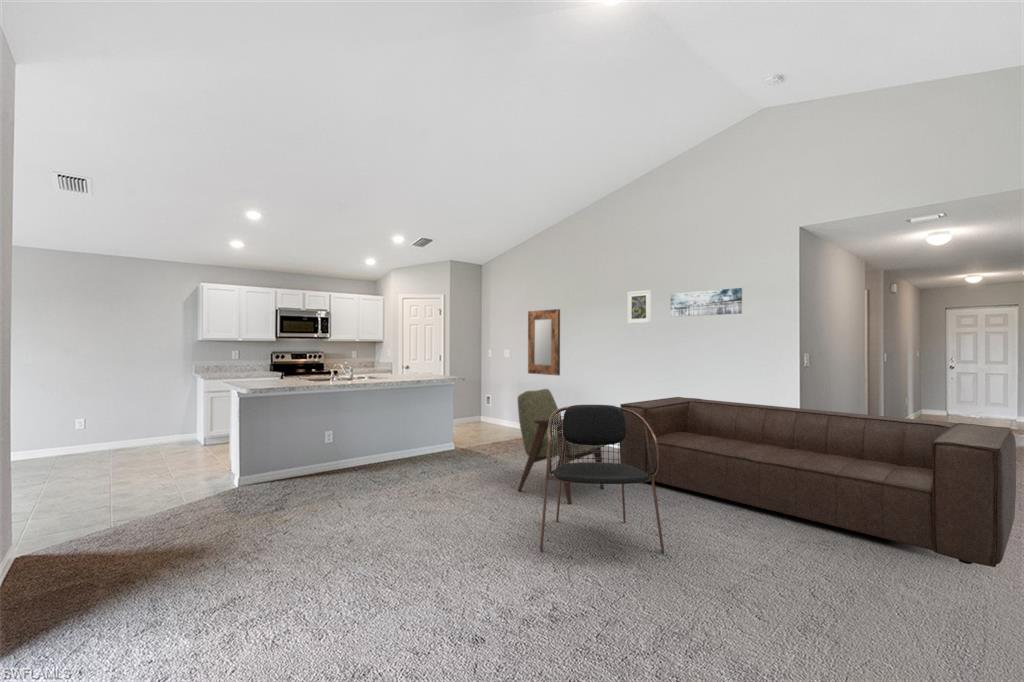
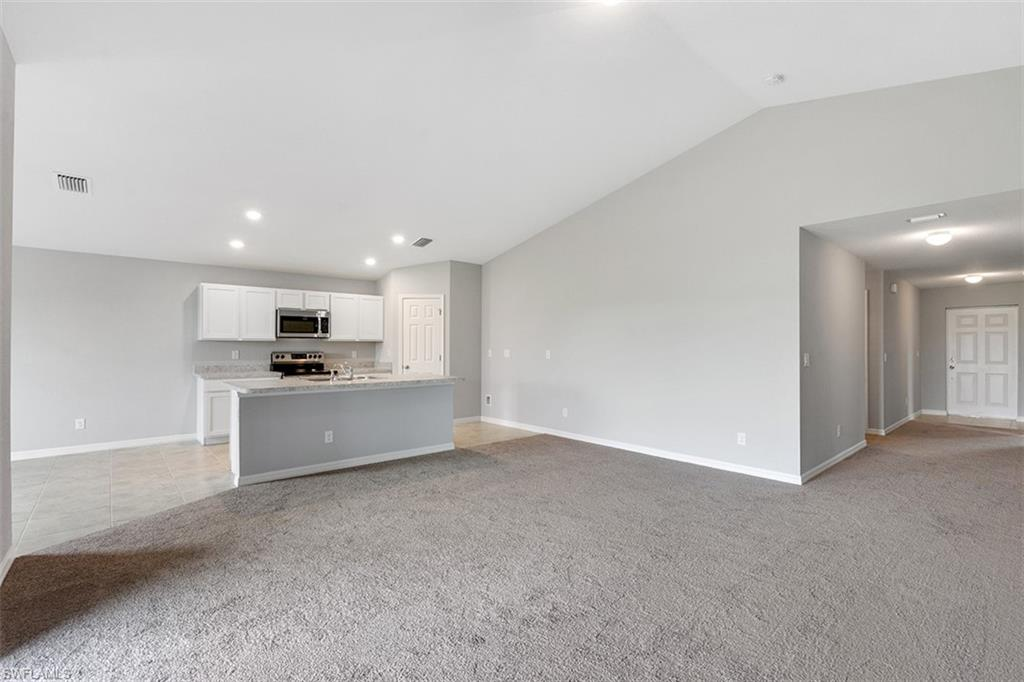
- sofa (785, 456)
- wall art (704, 303)
- home mirror (543, 342)
- armchair (561, 440)
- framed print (638, 307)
- dining chair (597, 474)
